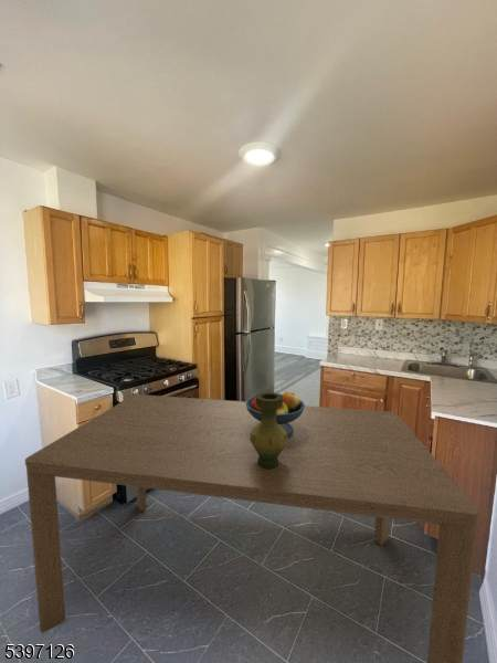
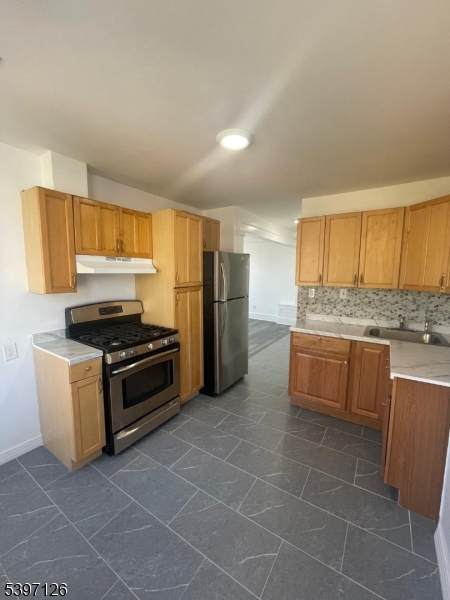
- vase (268, 430)
- dining table (242, 499)
- fruit bowl (276, 412)
